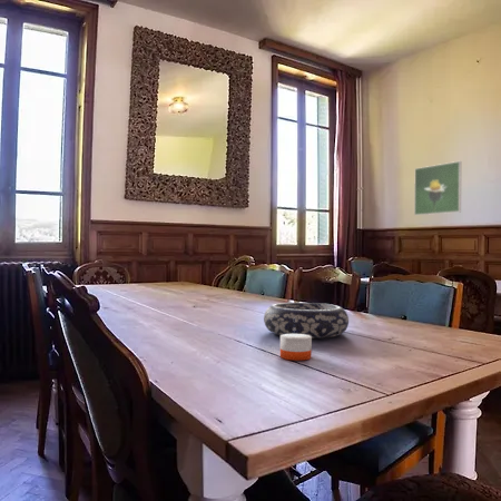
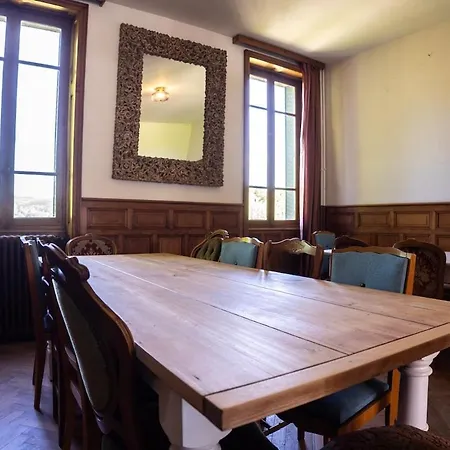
- candle (295, 335)
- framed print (436, 189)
- decorative bowl (305, 320)
